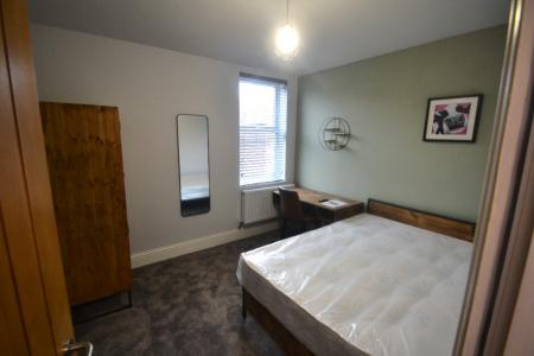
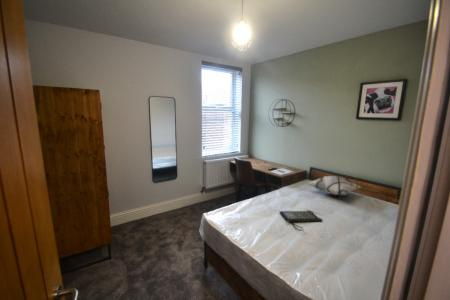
+ clutch bag (298, 216)
+ decorative pillow (333, 185)
